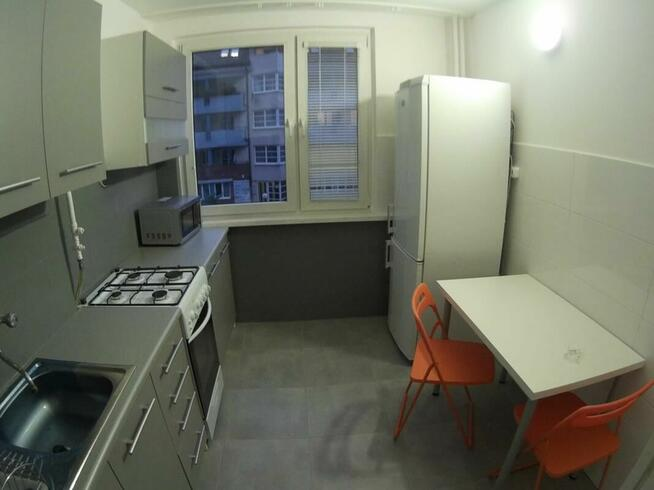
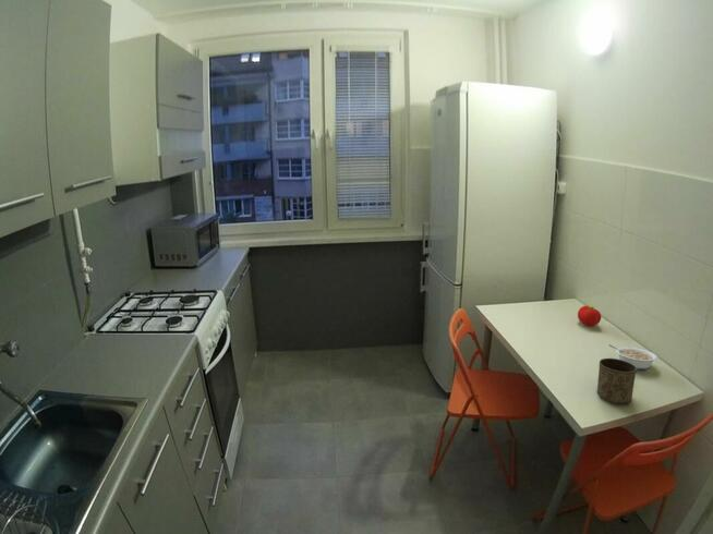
+ legume (633, 357)
+ cup (615, 380)
+ fruit (589, 315)
